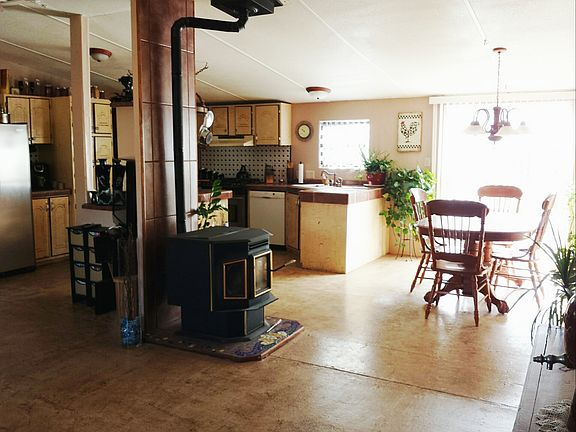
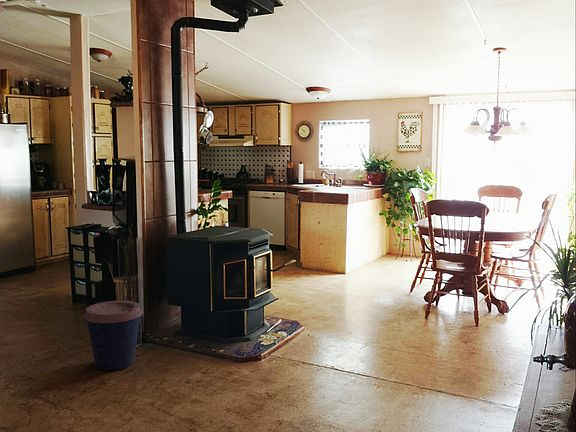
+ coffee cup (114, 335)
